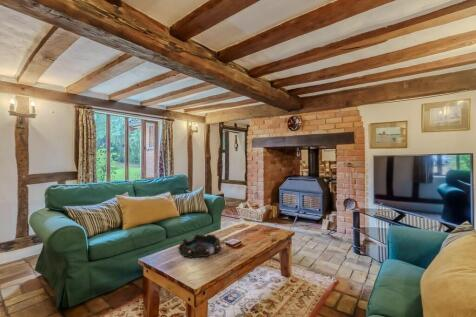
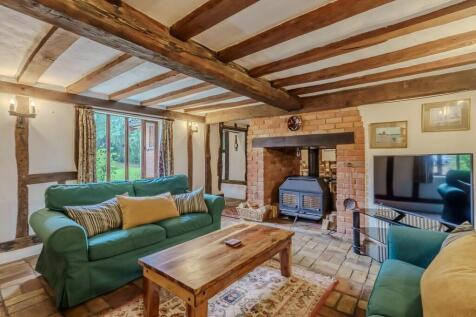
- decorative bowl (200, 244)
